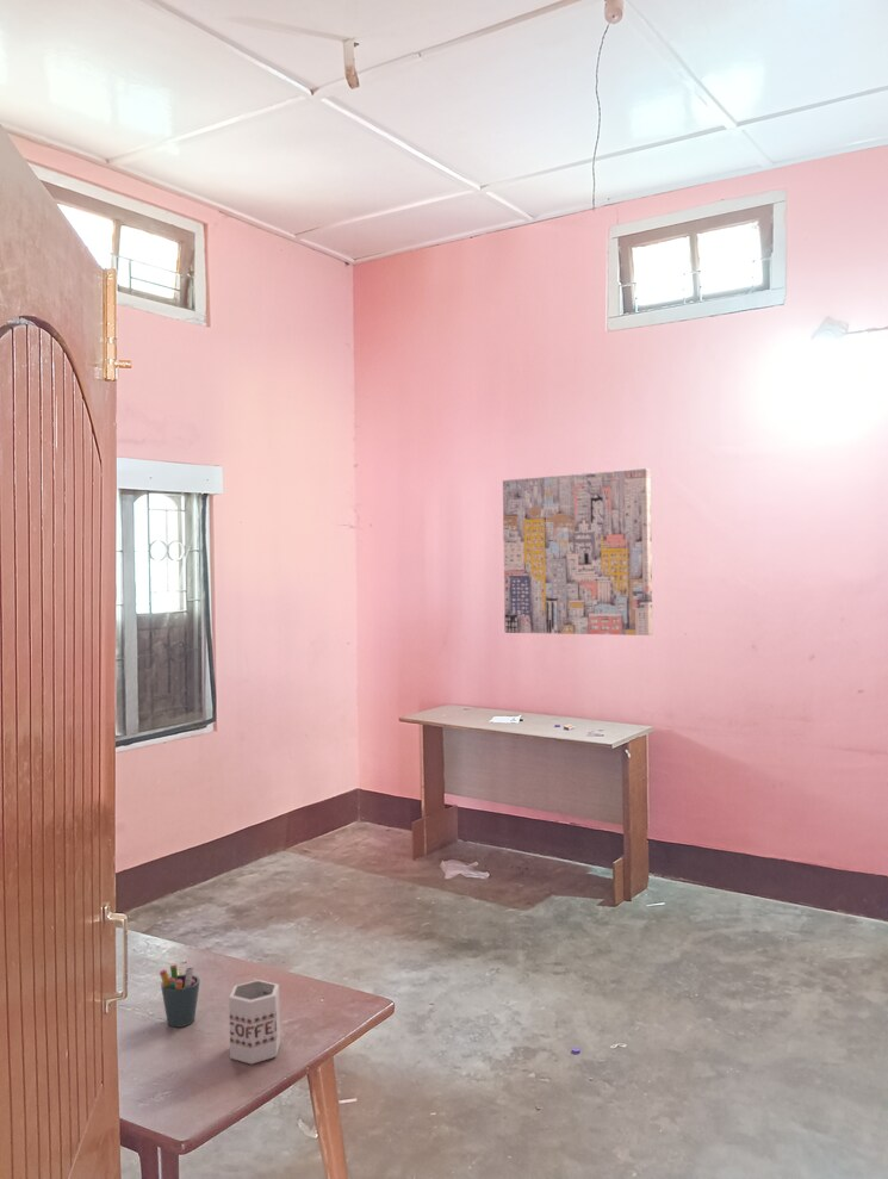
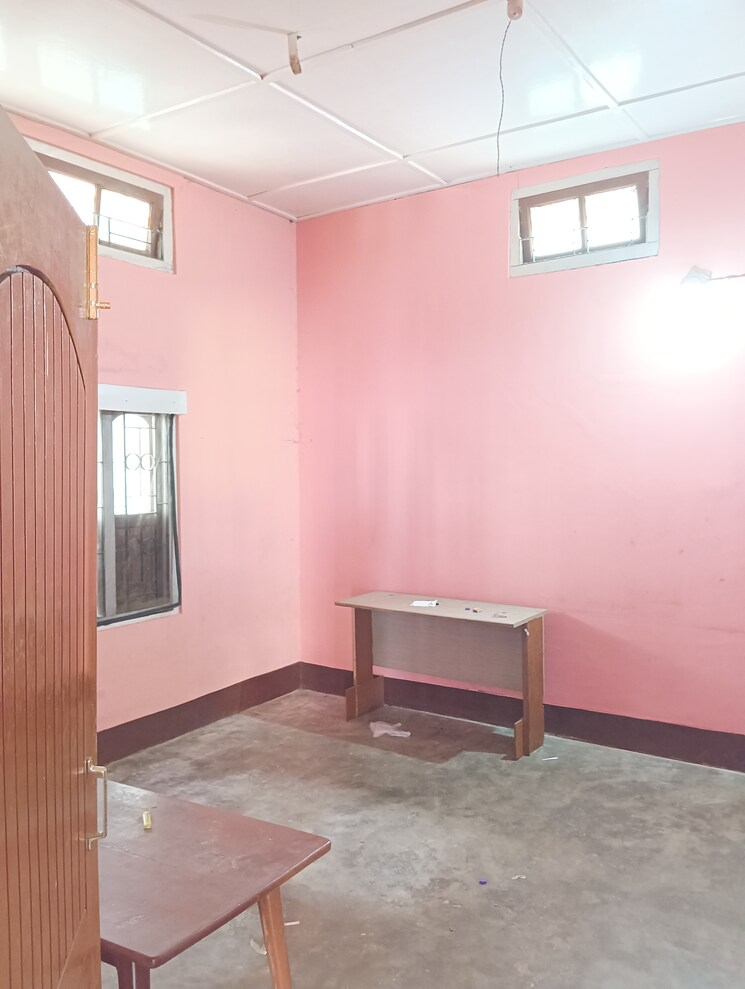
- mug (255, 1018)
- pen holder (180, 991)
- wall art (573, 554)
